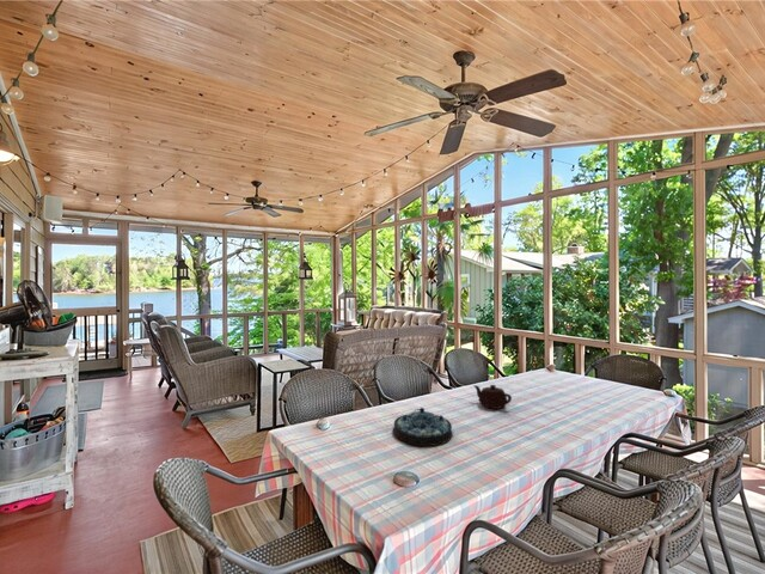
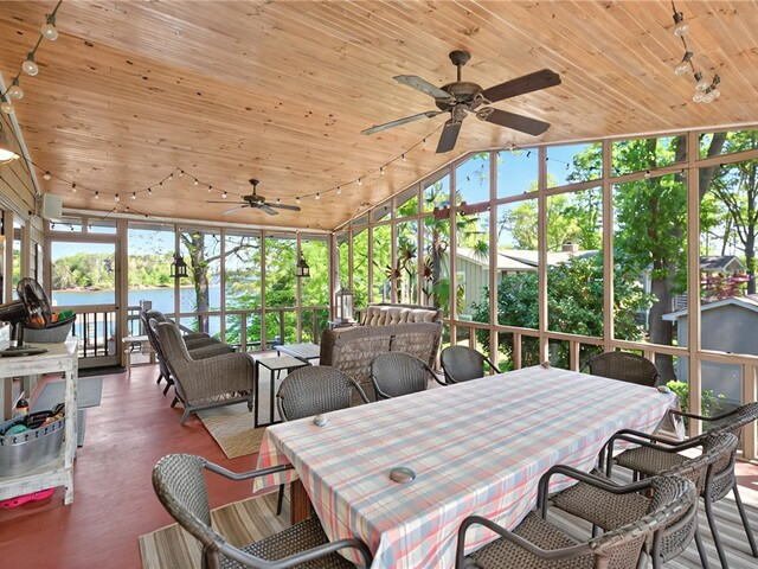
- teapot (491, 395)
- serving tray (422, 423)
